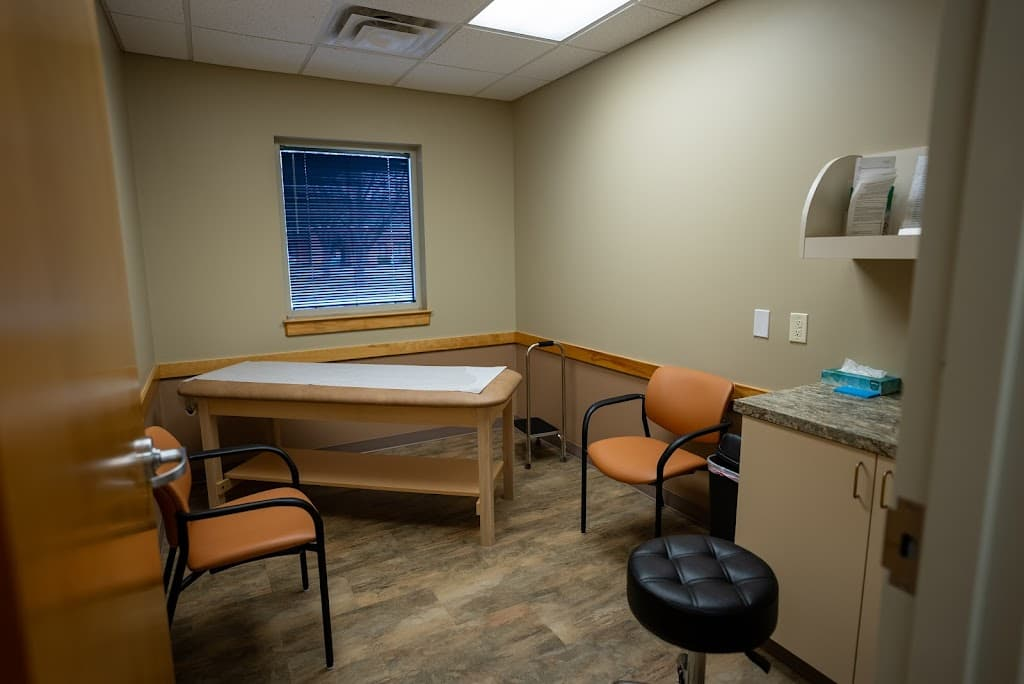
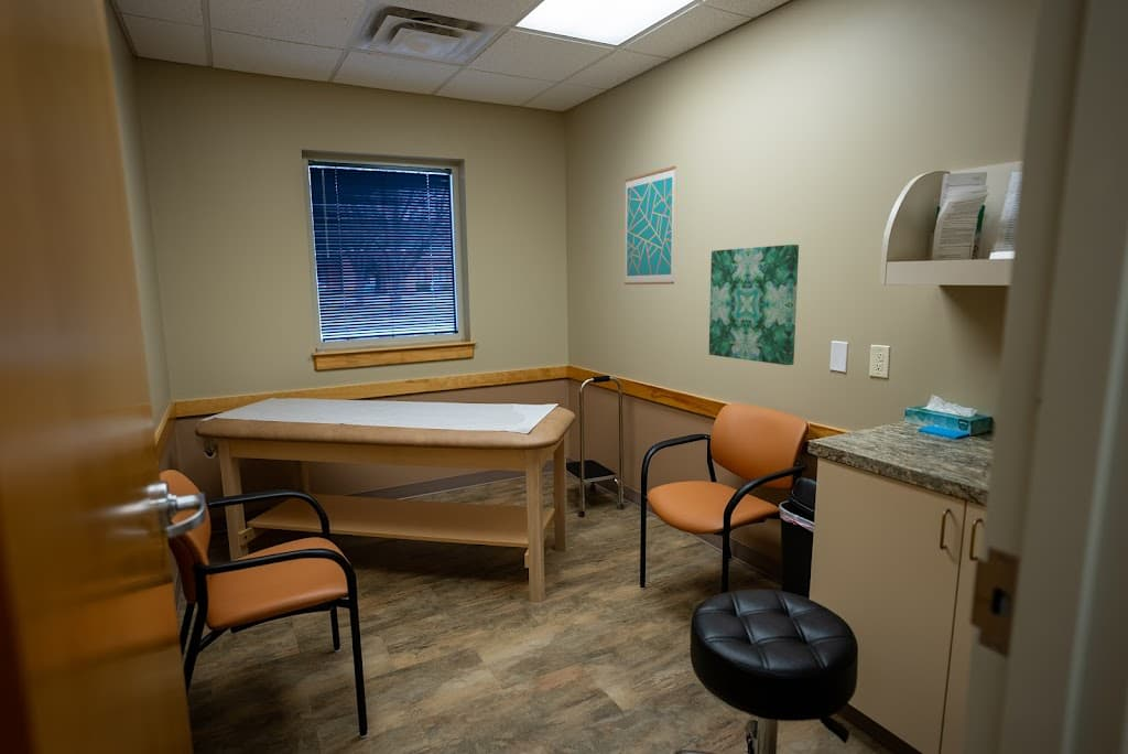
+ wall art (648, 229)
+ wall art (750, 304)
